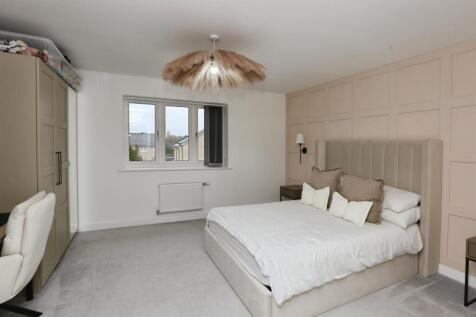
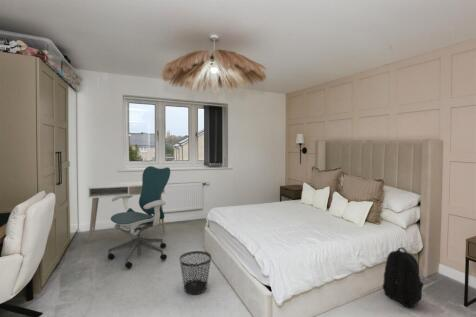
+ desk (132, 195)
+ wastebasket (195, 272)
+ office chair (139, 212)
+ backpack (402, 273)
